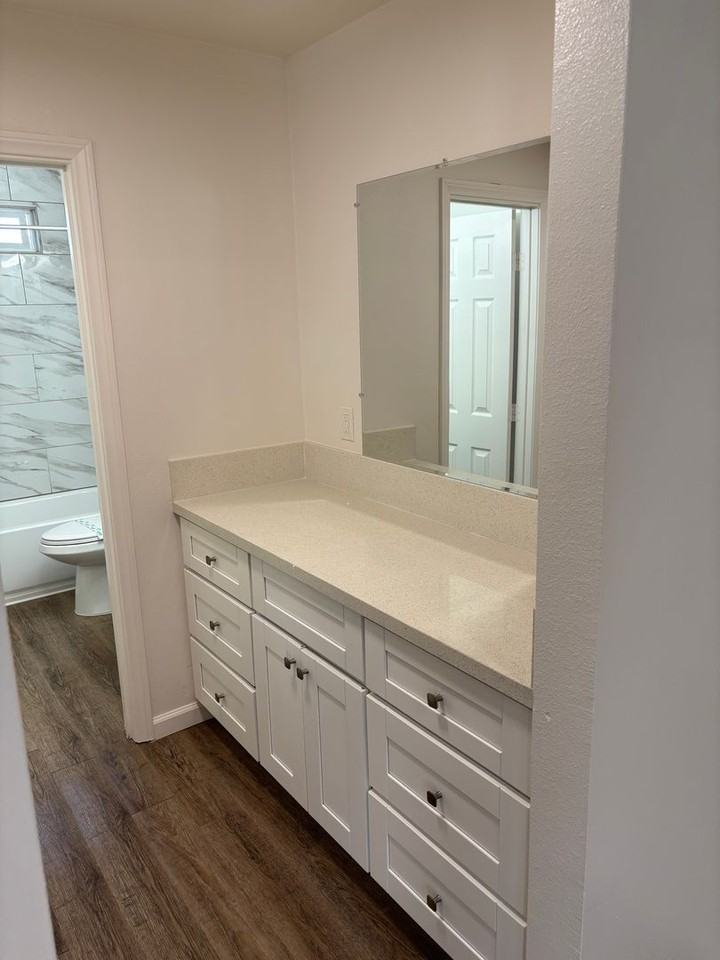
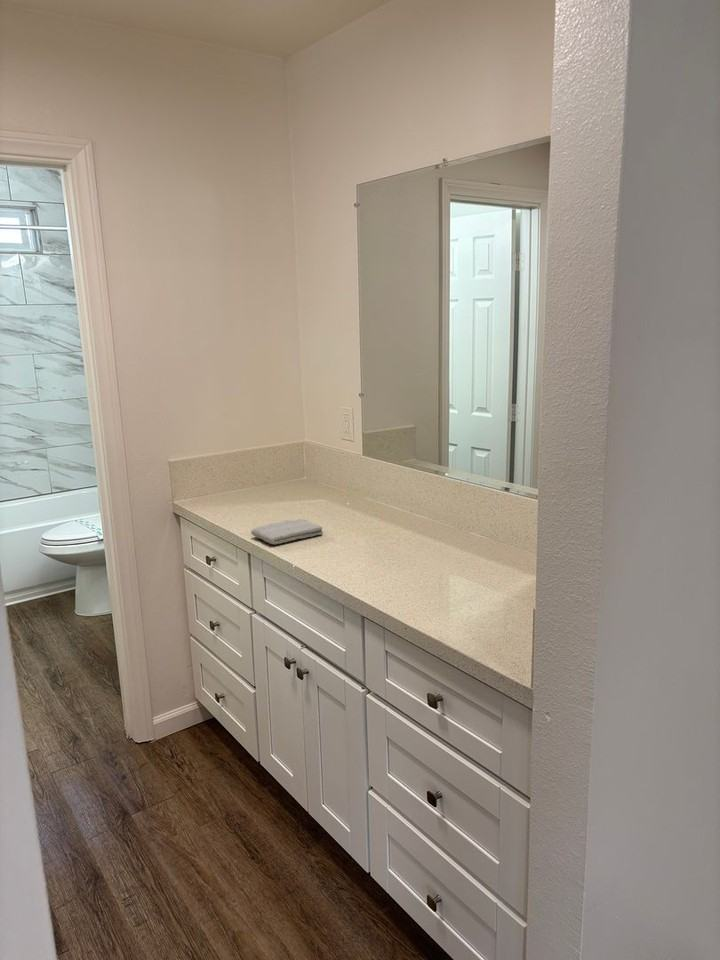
+ washcloth (288, 530)
